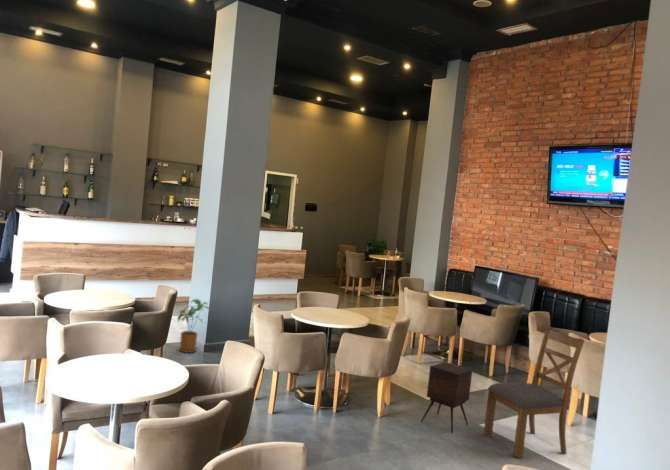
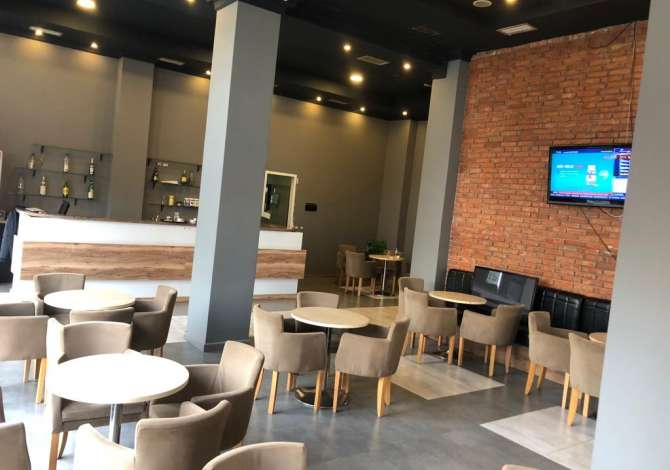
- side table (447, 395)
- chair (533, 388)
- house plant (188, 324)
